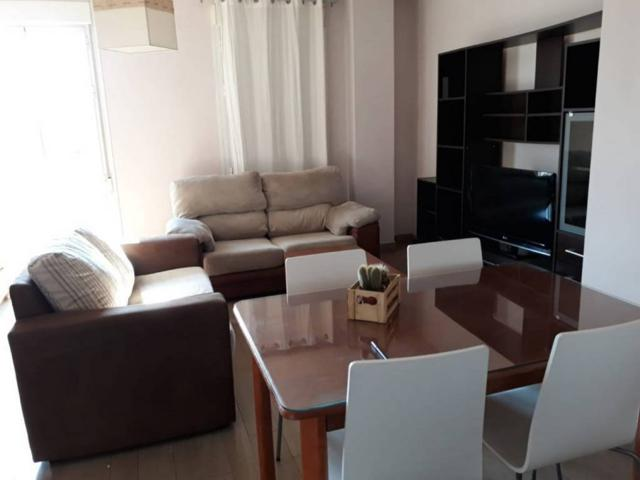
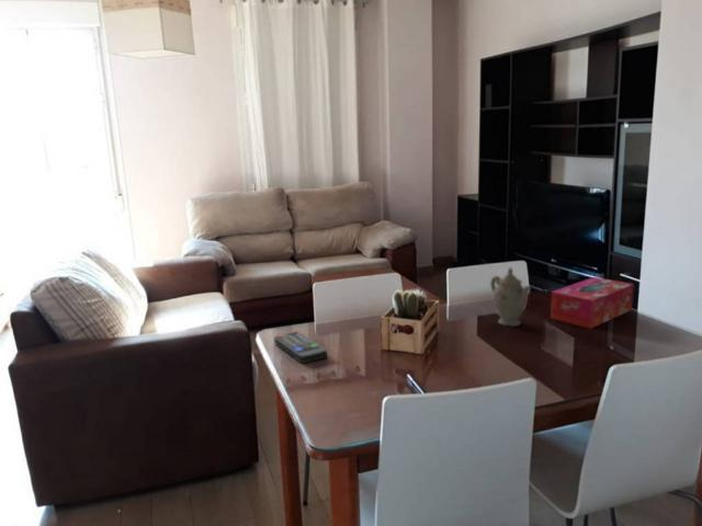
+ remote control (299, 345)
+ tissue box (592, 300)
+ chinaware (510, 295)
